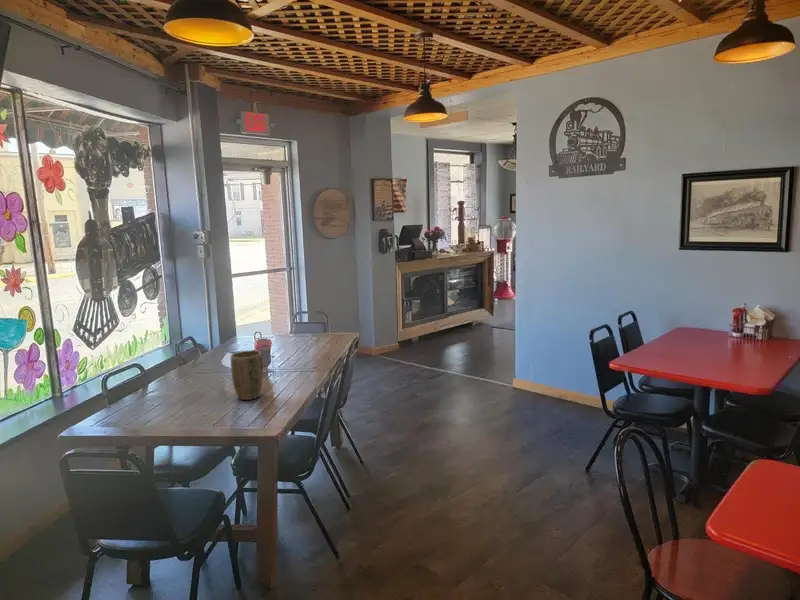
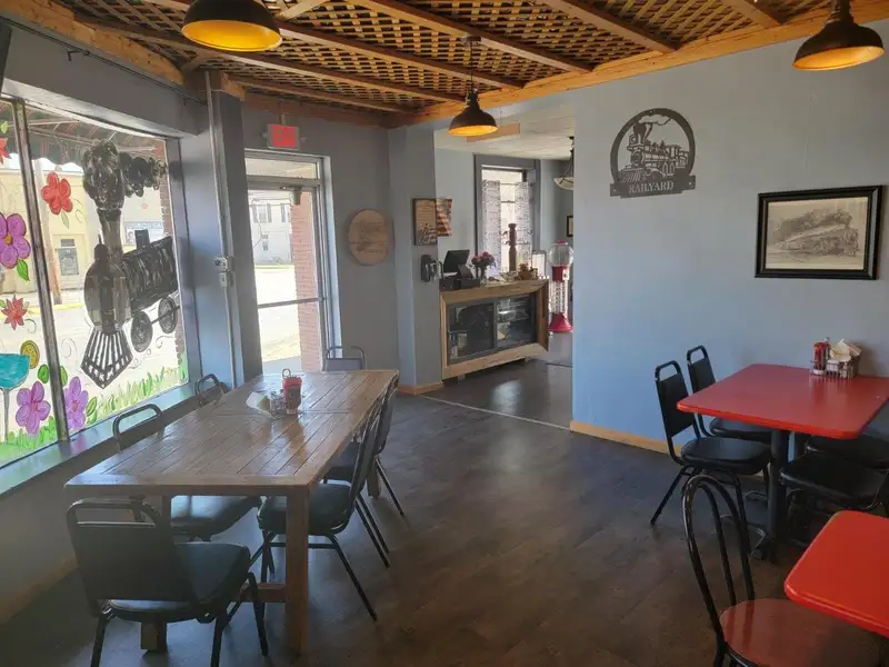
- plant pot (247, 375)
